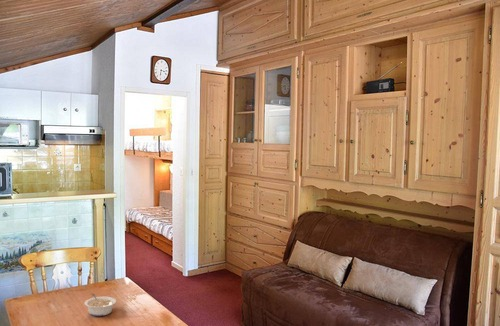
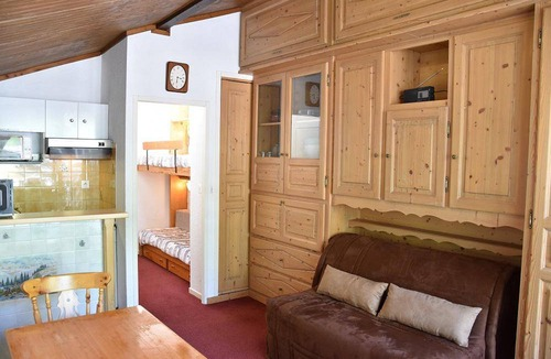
- legume (99, 305)
